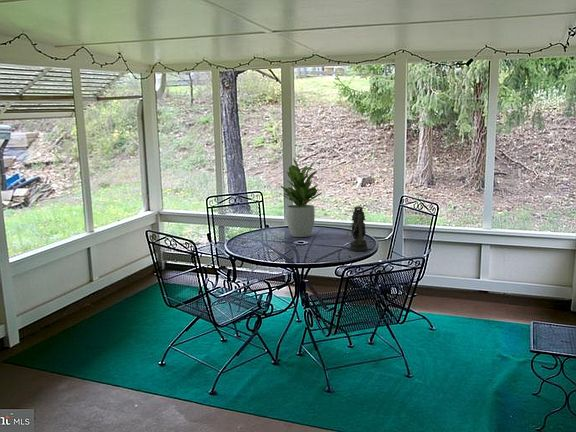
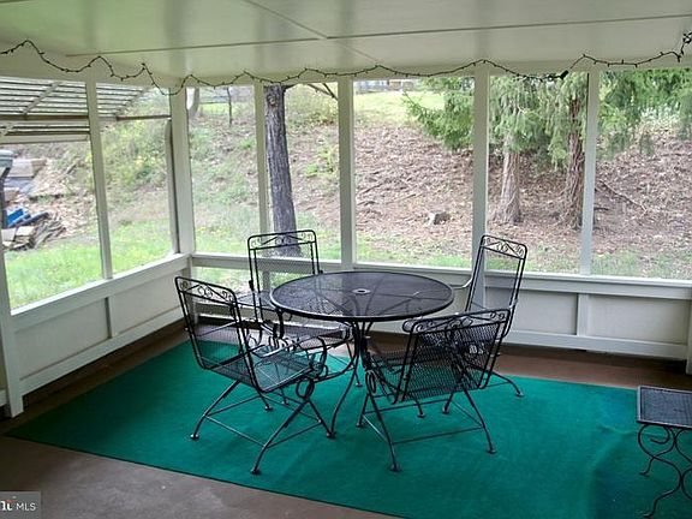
- potted plant (301, 196)
- lantern (357, 227)
